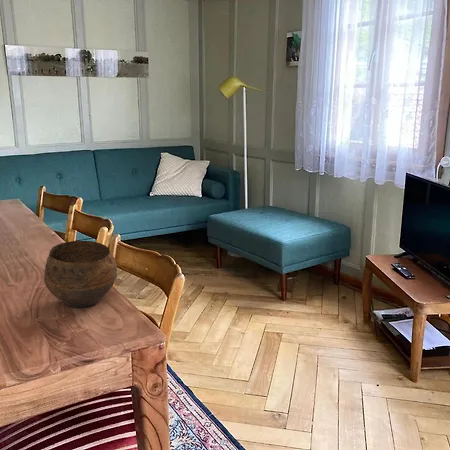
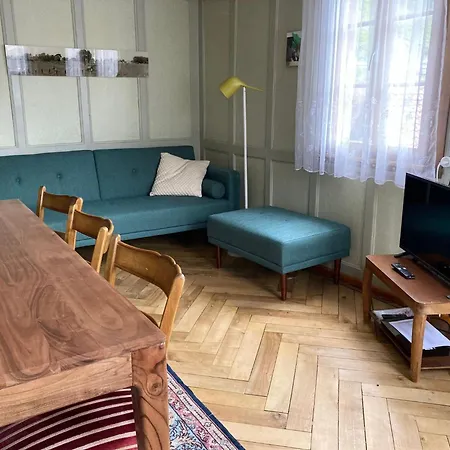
- bowl (80, 274)
